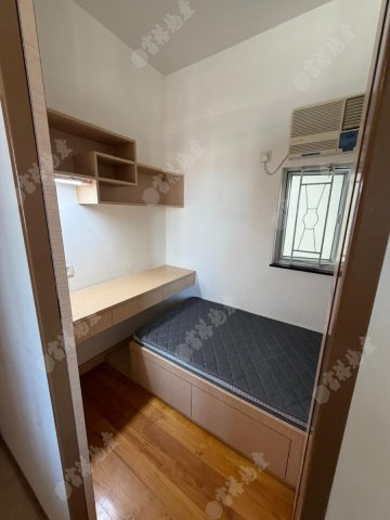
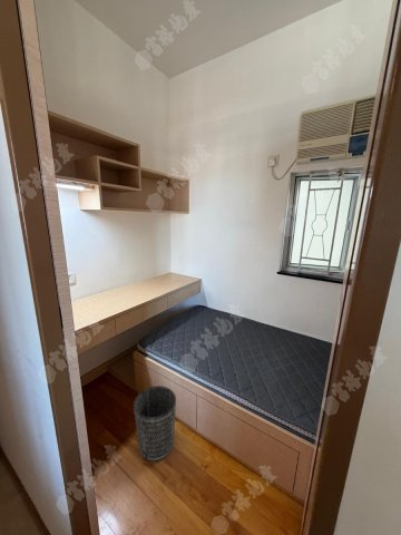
+ wastebasket (155, 422)
